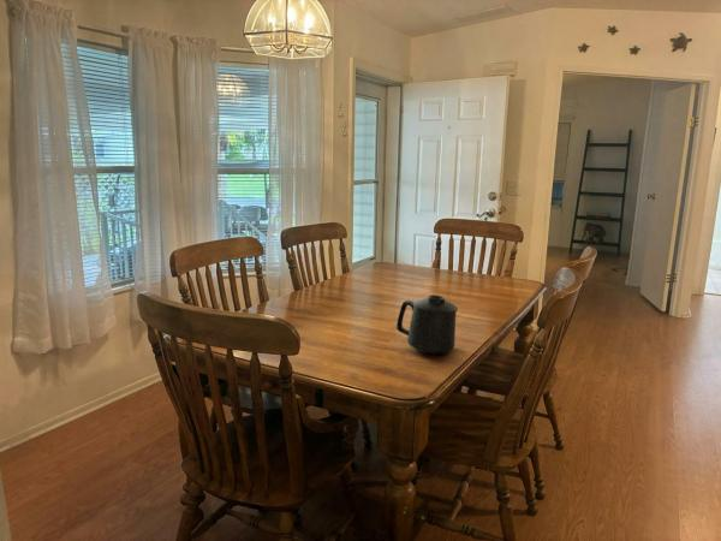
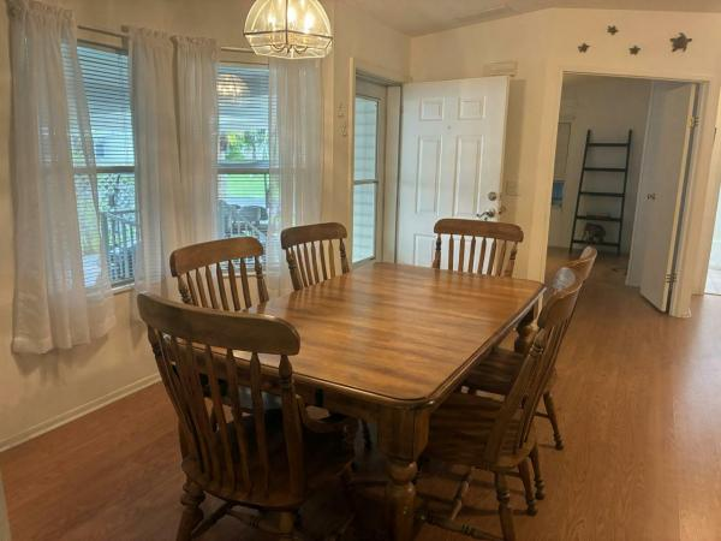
- mug (425, 322)
